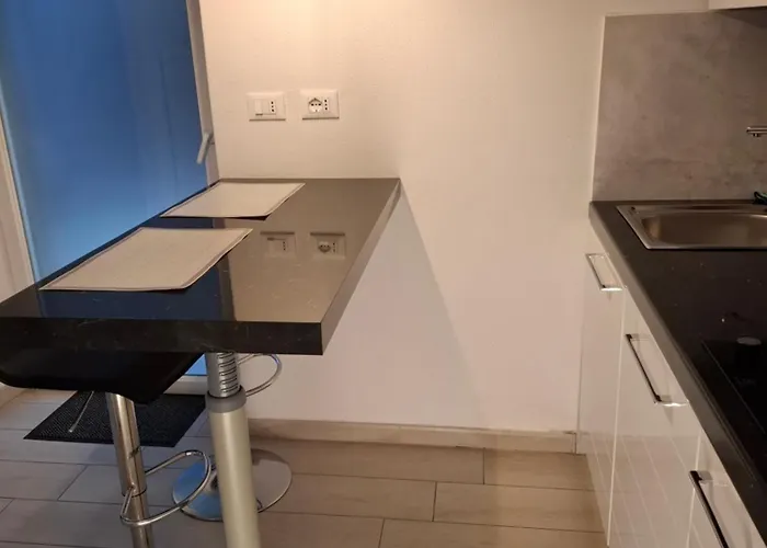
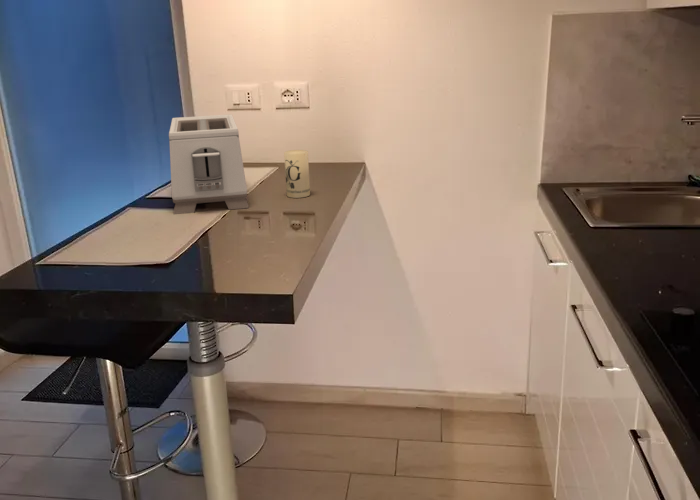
+ candle (297, 173)
+ toaster (206, 161)
